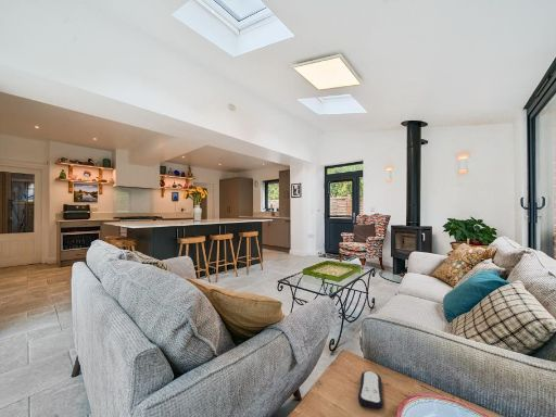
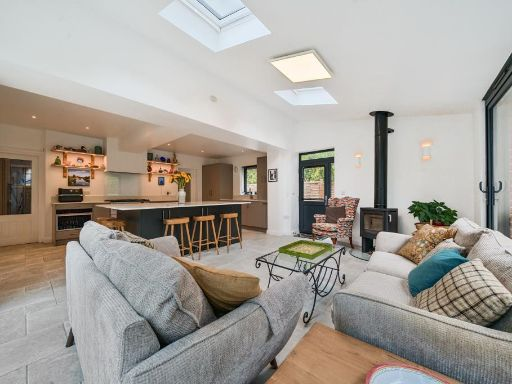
- remote control (370, 388)
